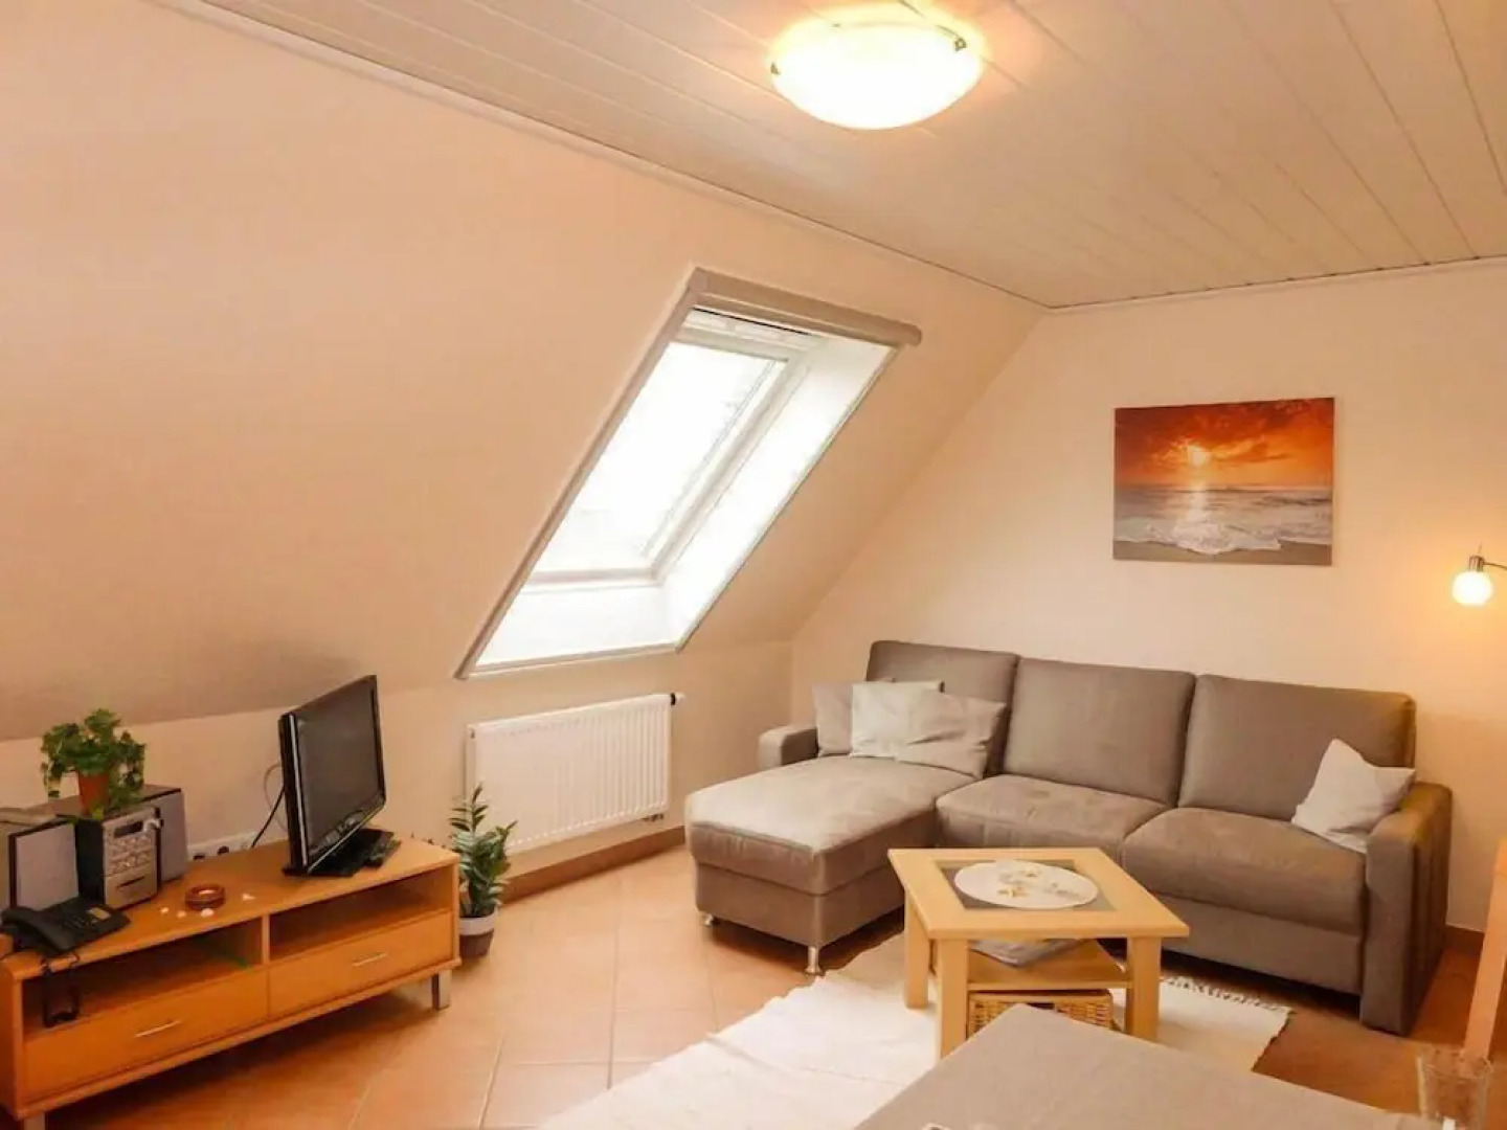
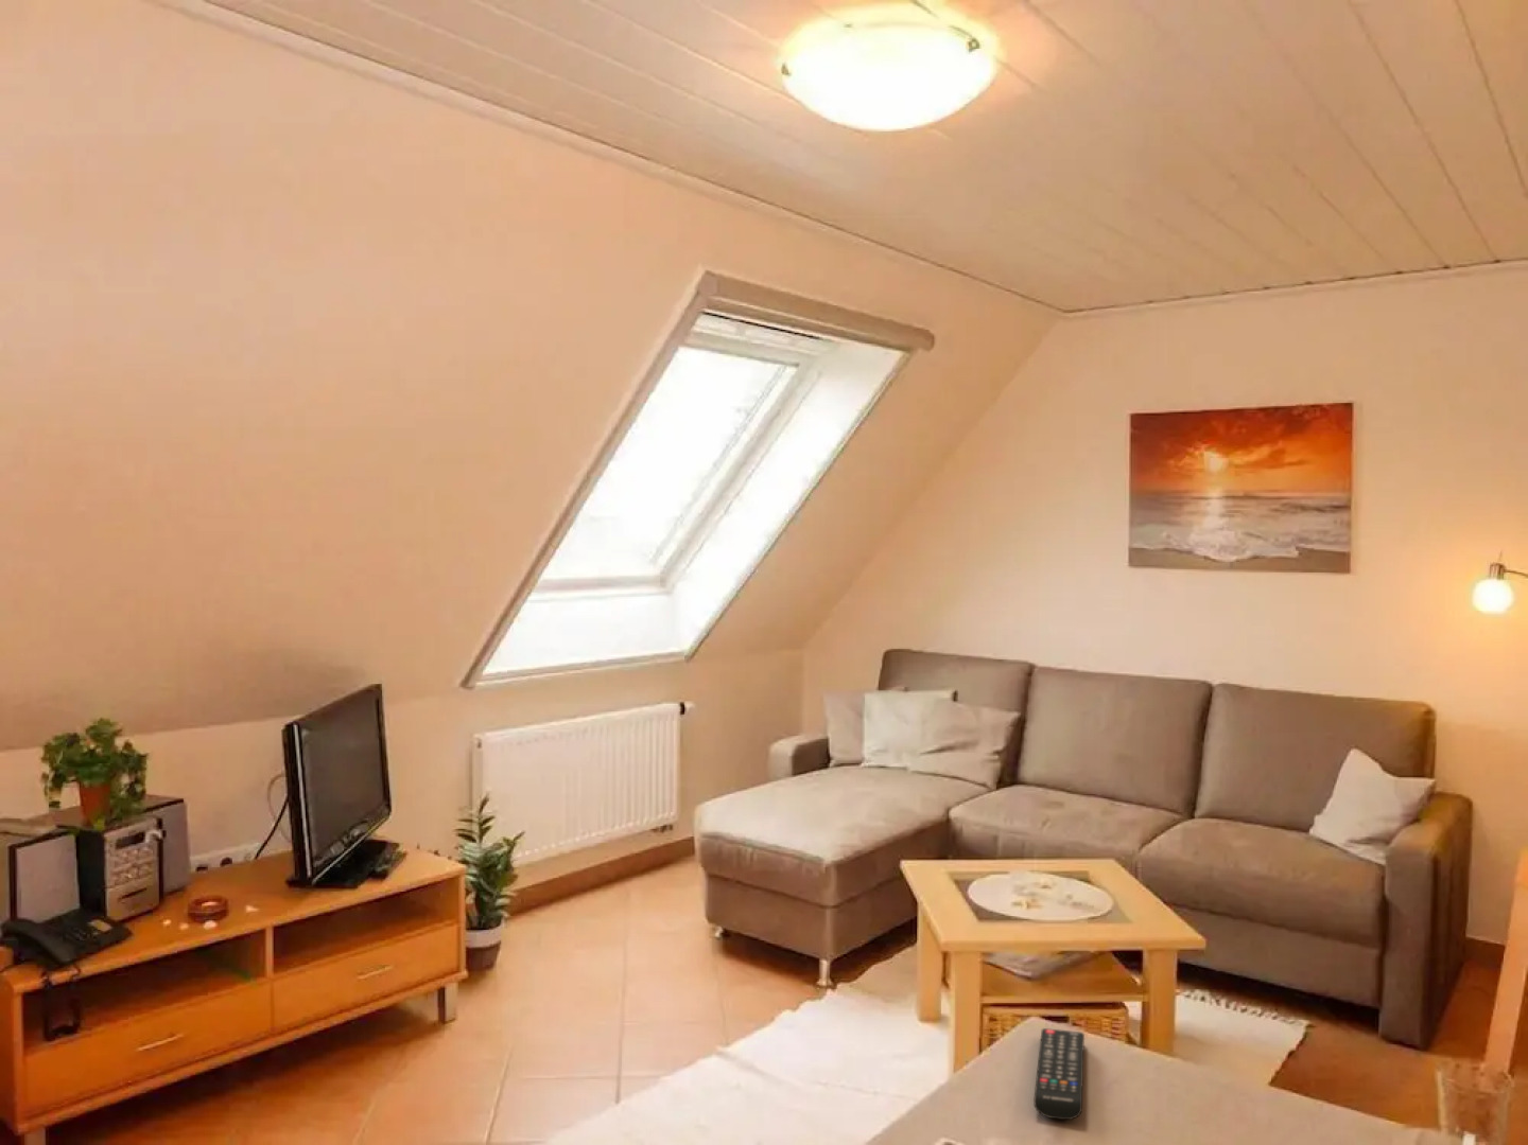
+ remote control (1060, 1069)
